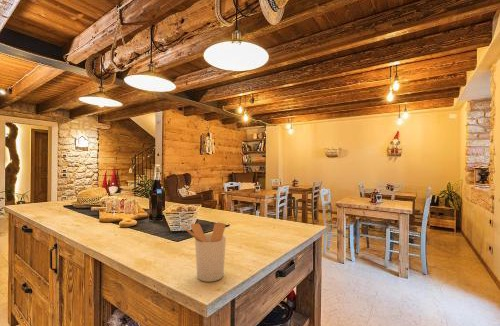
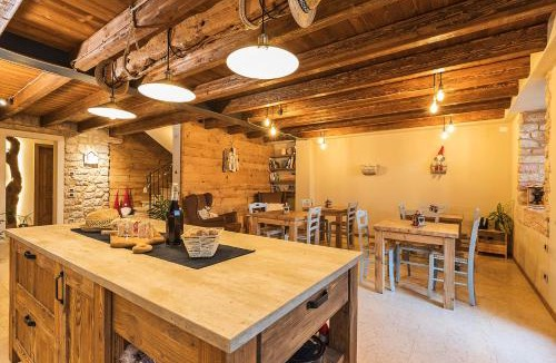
- utensil holder (203, 249)
